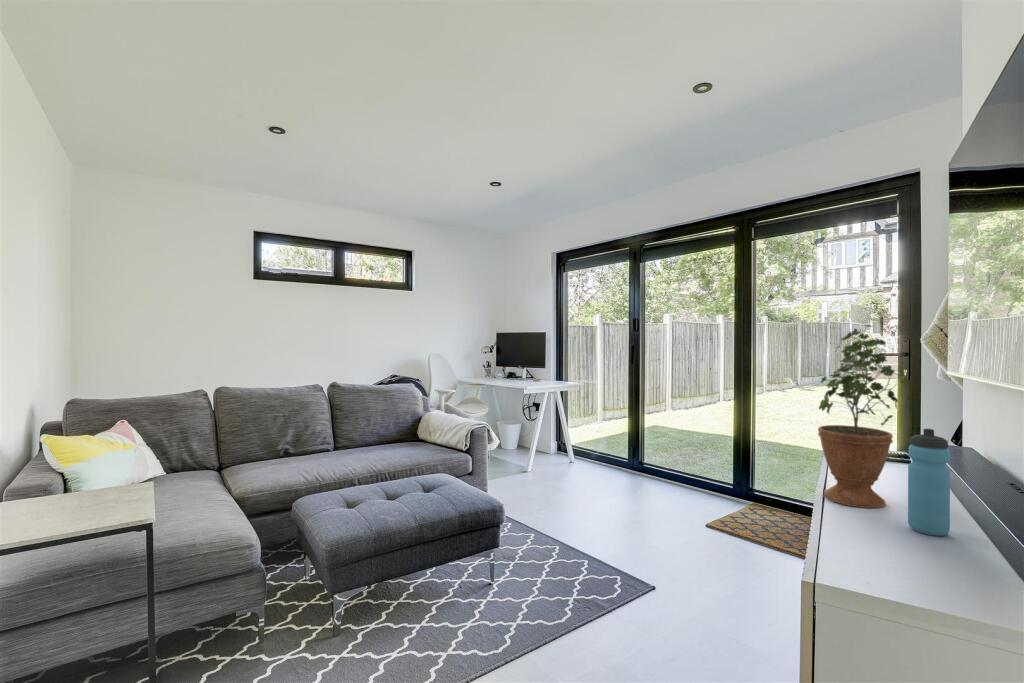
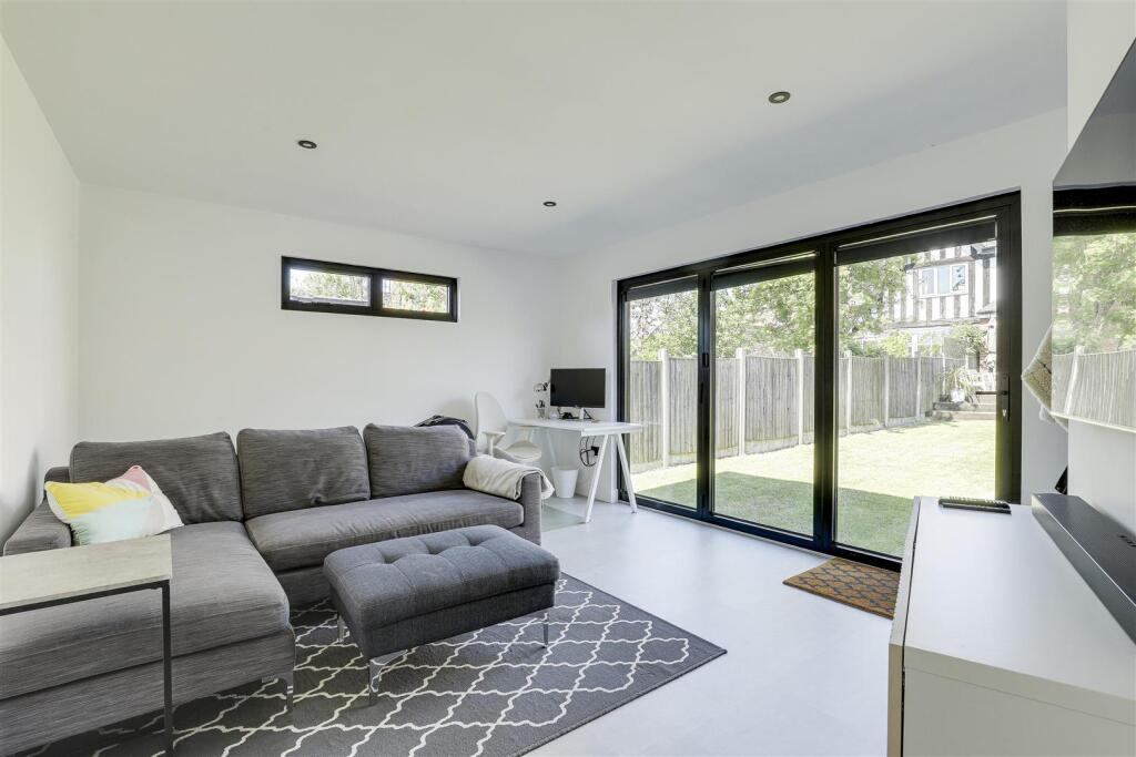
- water bottle (928, 479)
- potted plant (863, 412)
